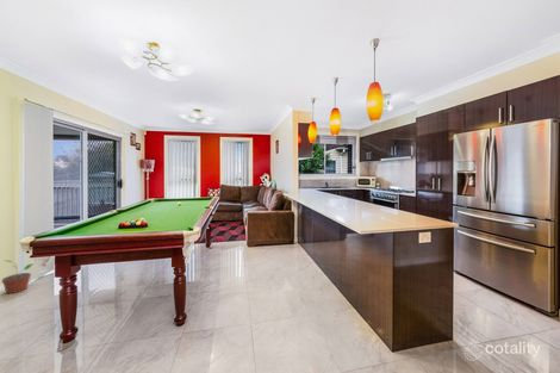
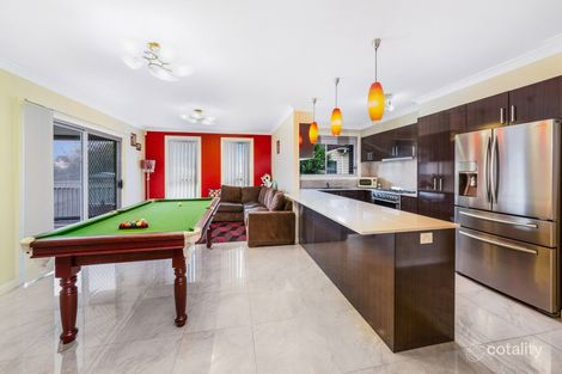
- potted plant (17, 274)
